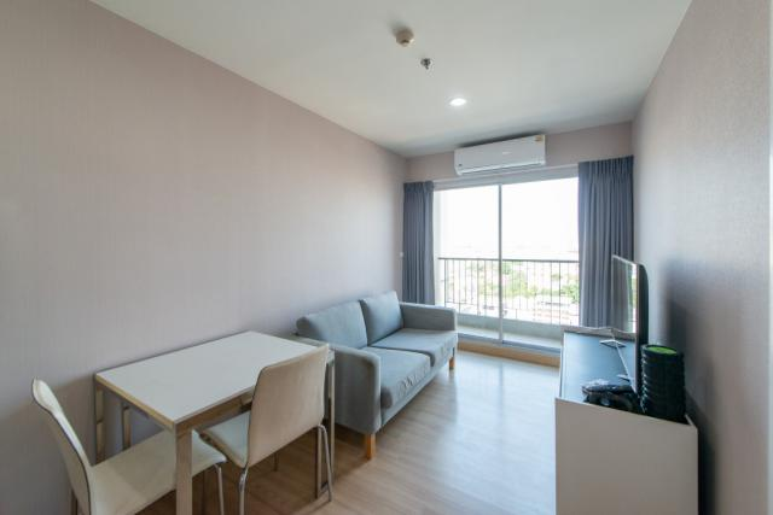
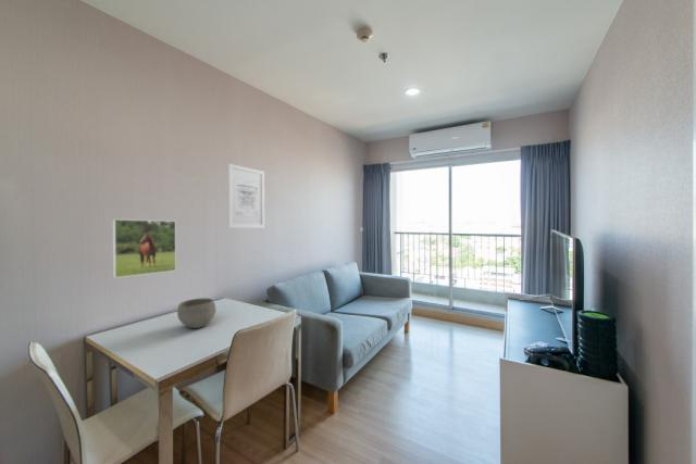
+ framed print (146, 247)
+ bowl (197, 313)
+ wall art (247, 198)
